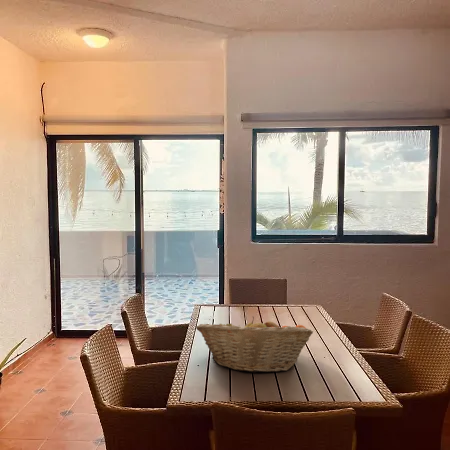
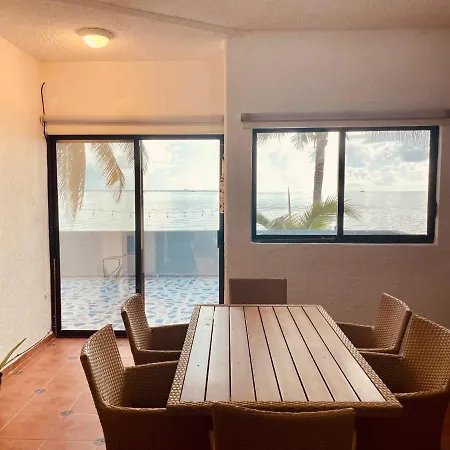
- fruit basket (253, 338)
